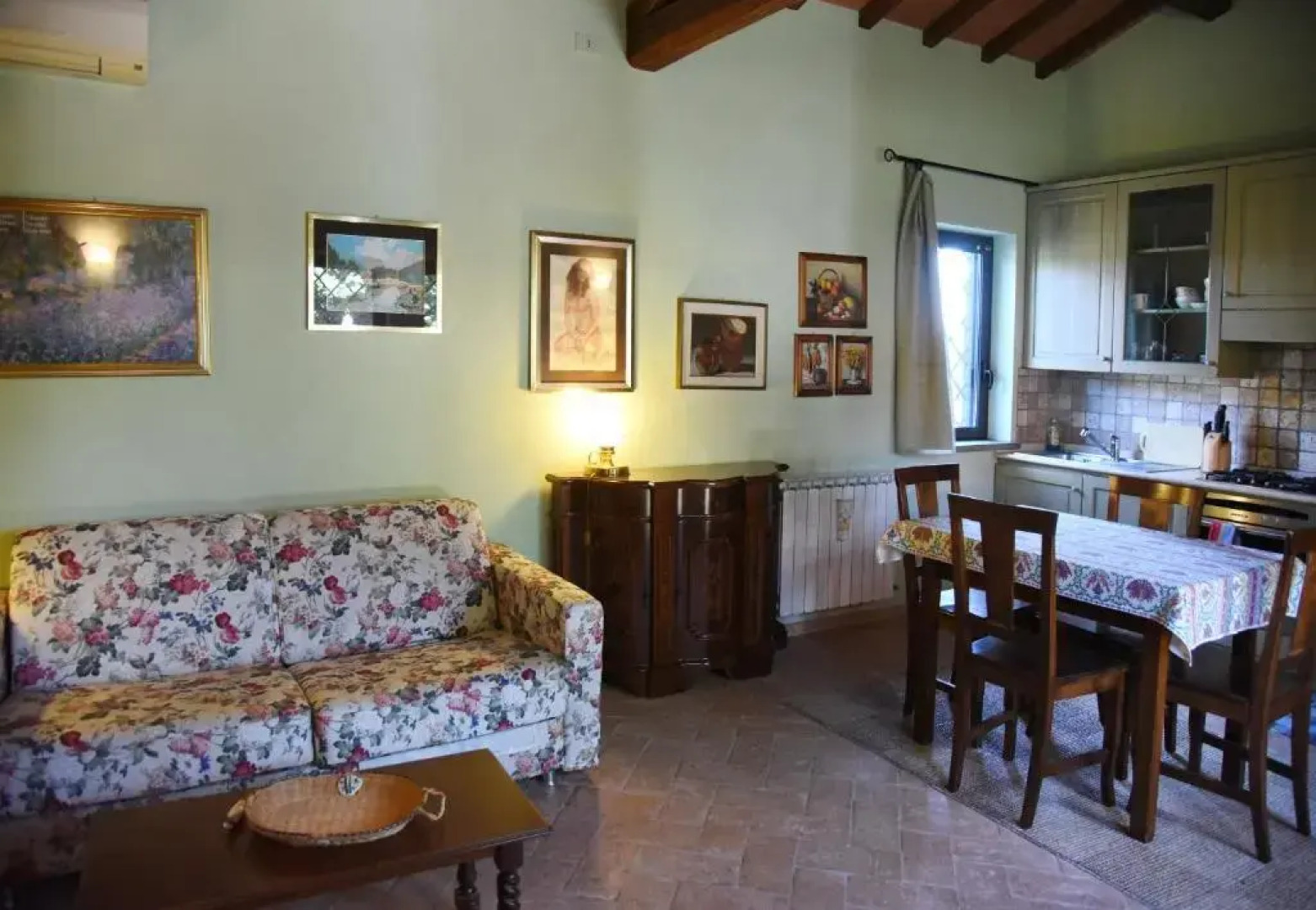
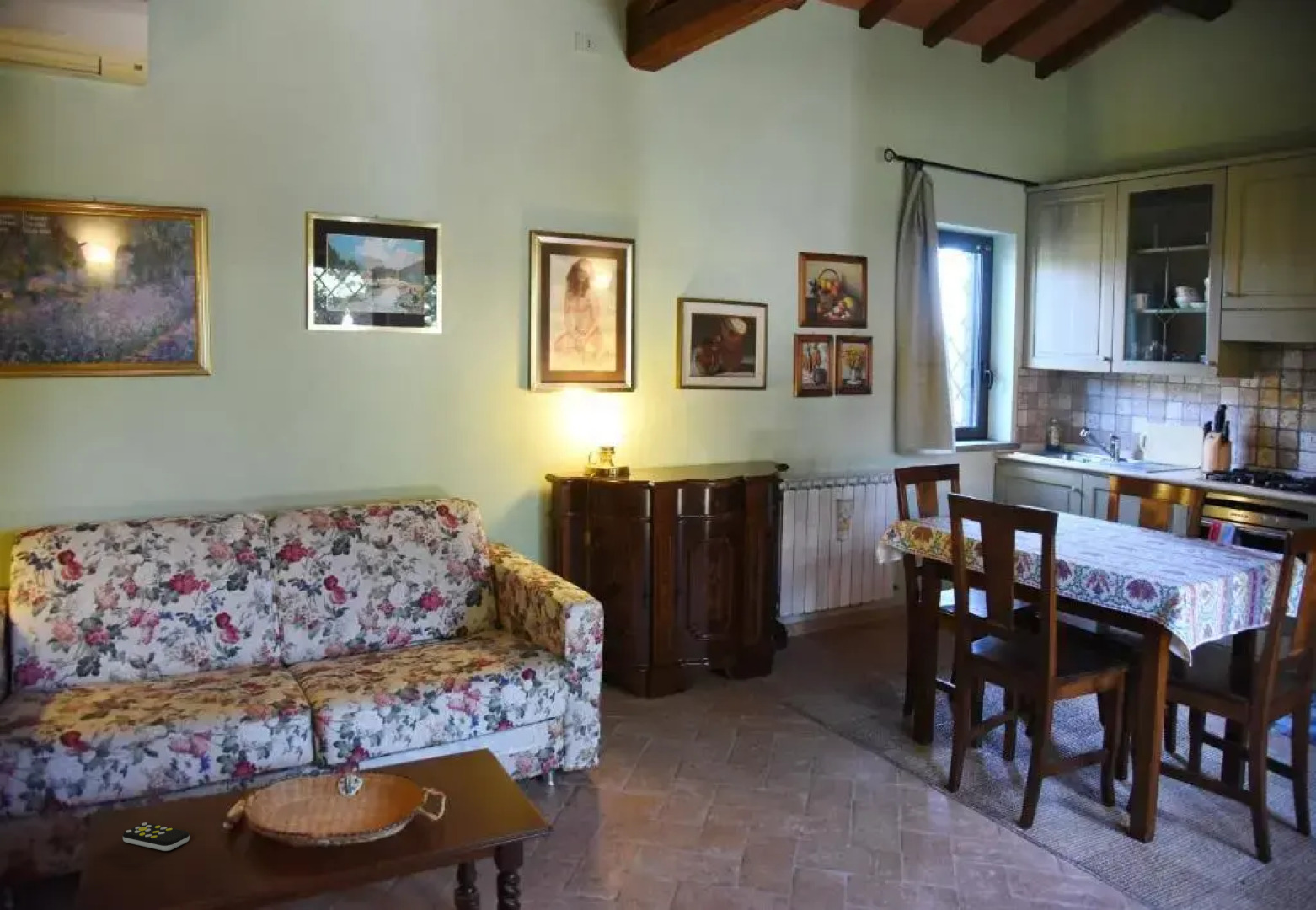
+ remote control (156, 836)
